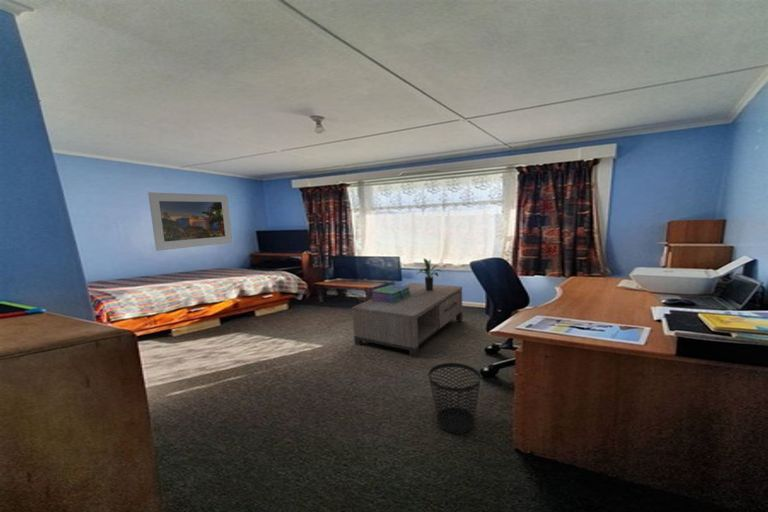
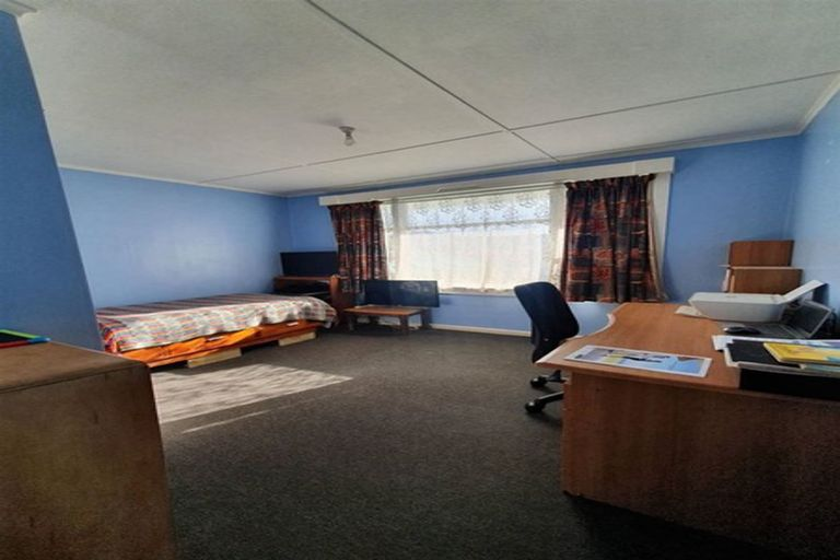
- coffee table (412, 313)
- wastebasket (454, 399)
- stack of books (391, 293)
- potted plant (429, 275)
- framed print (194, 220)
